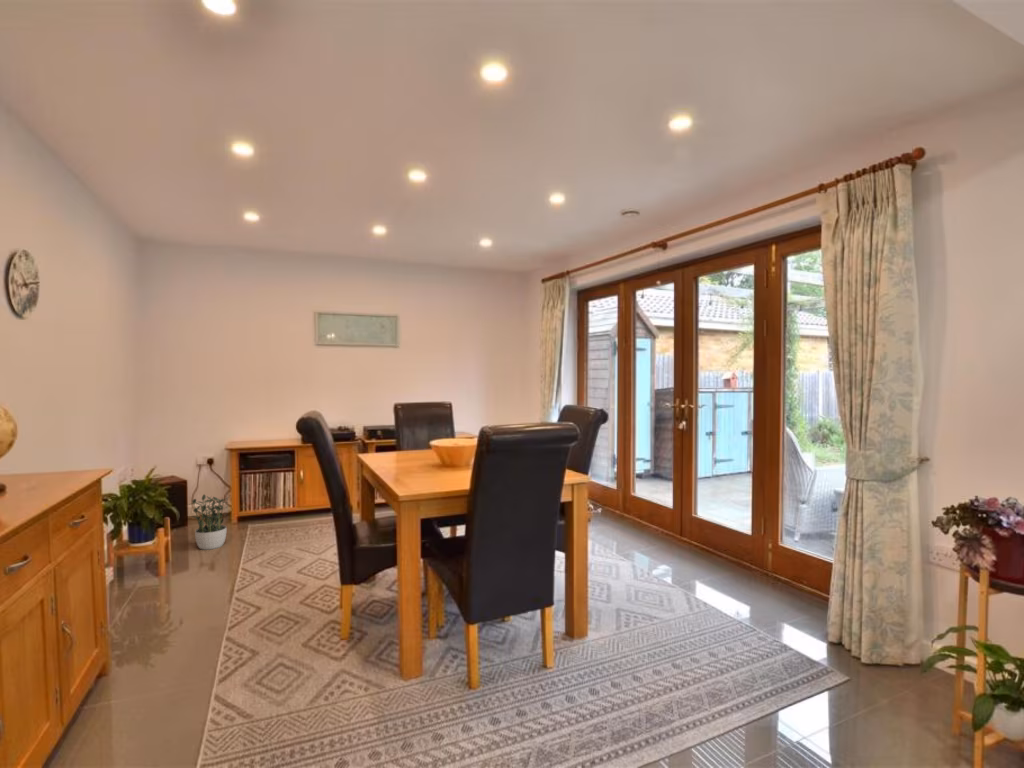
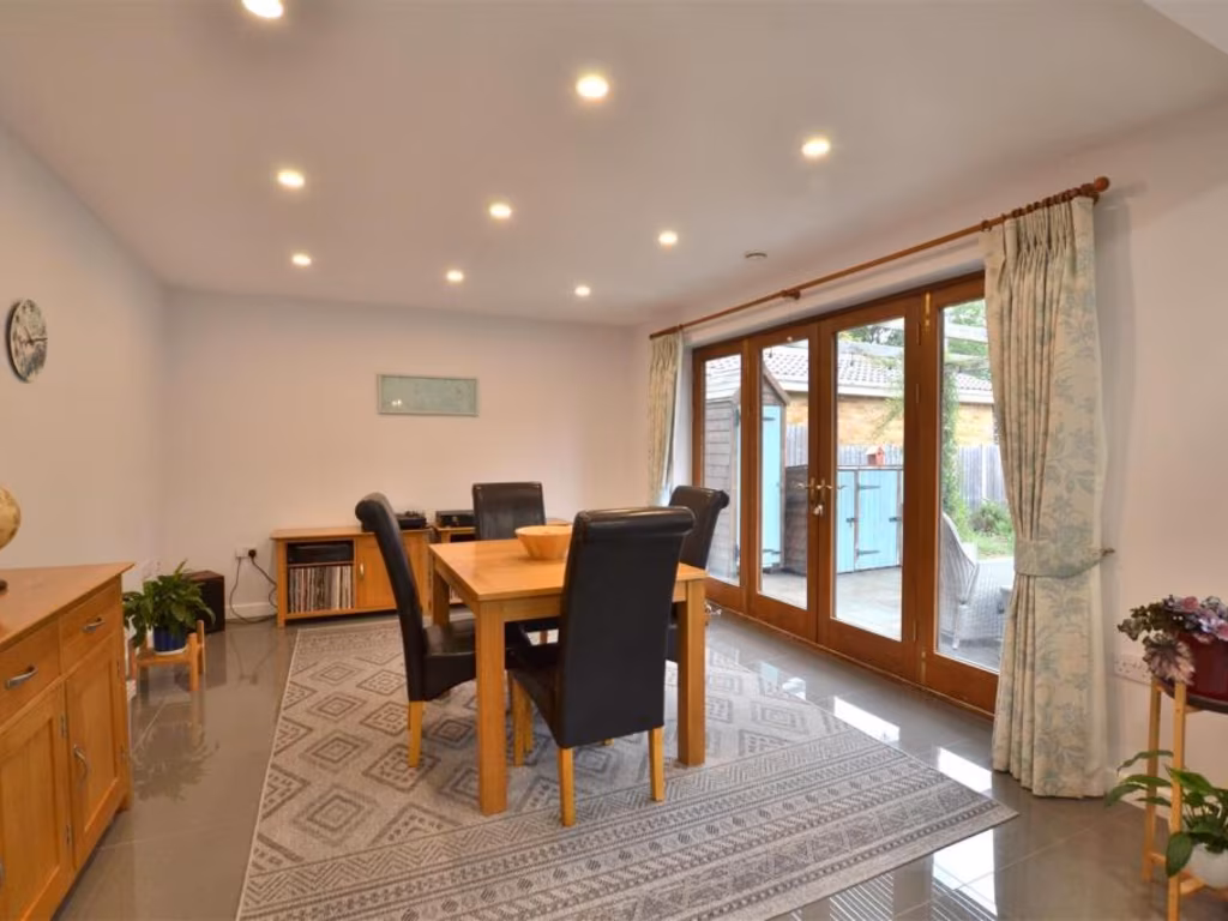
- potted plant (209, 519)
